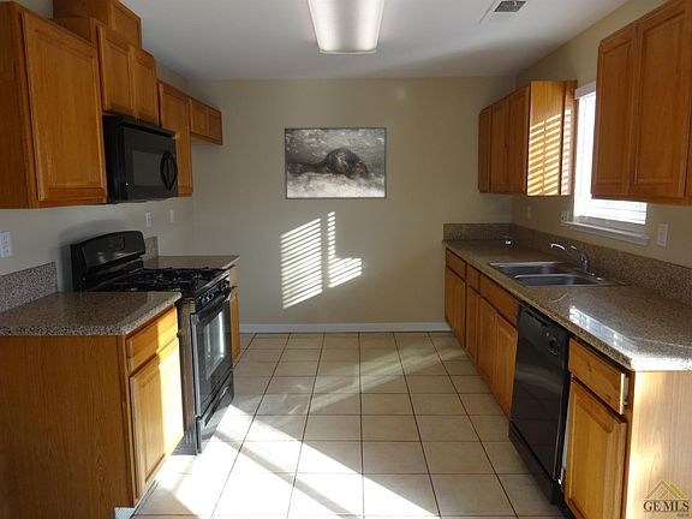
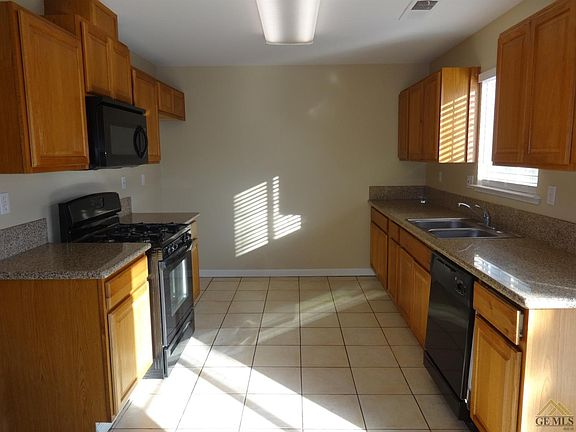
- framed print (335, 163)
